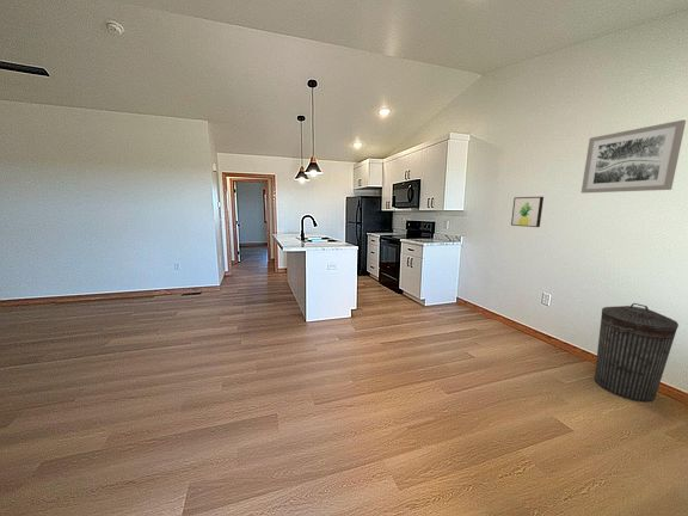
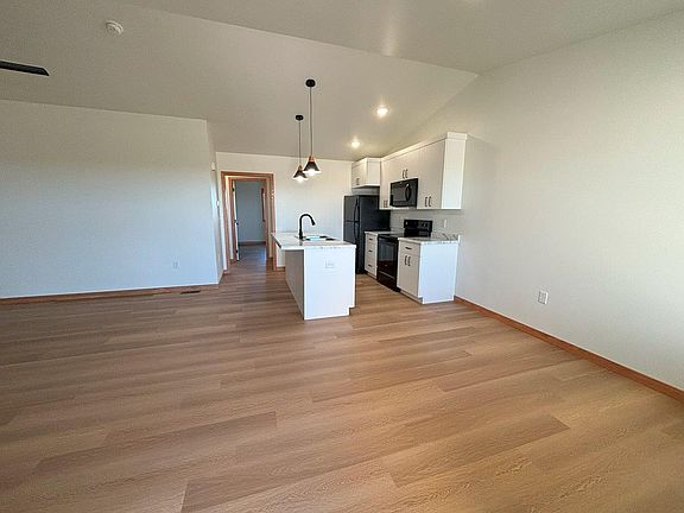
- wall art (526, 211)
- wall art (626, 161)
- trash can (631, 346)
